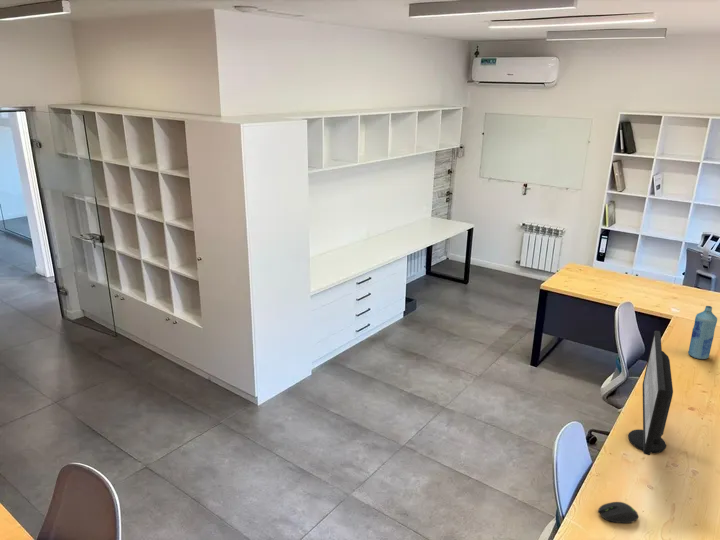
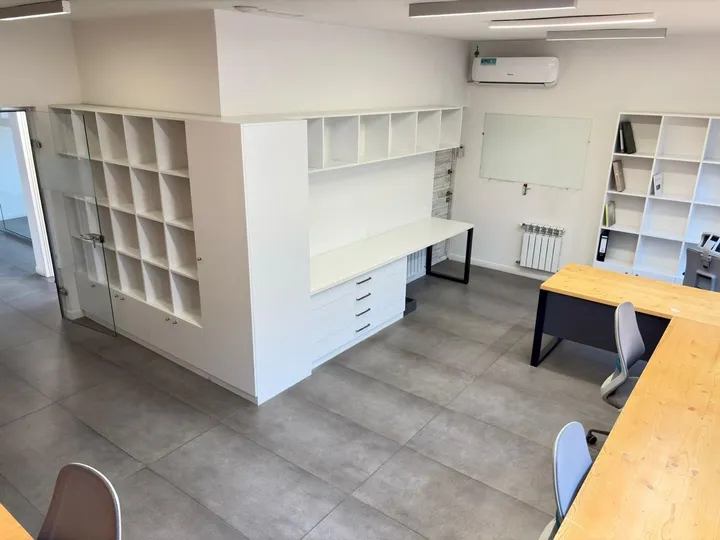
- computer monitor (656, 401)
- bottle (703, 331)
- computer mouse (618, 510)
